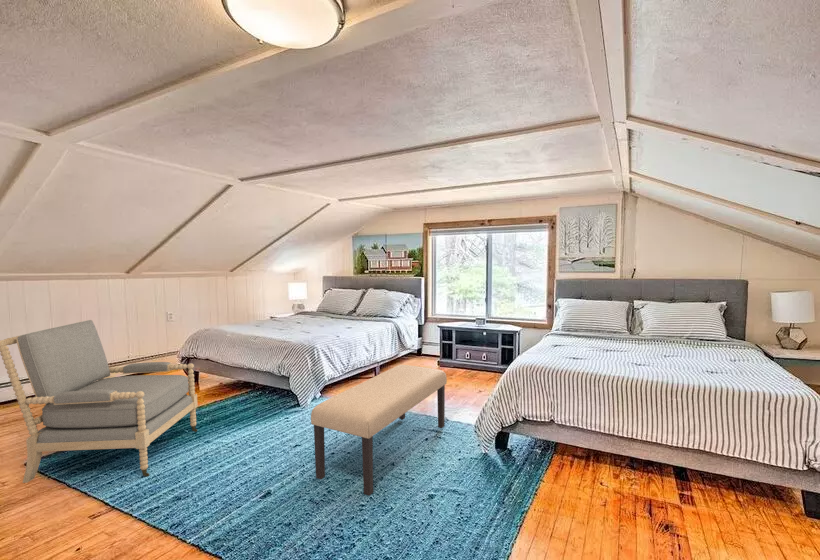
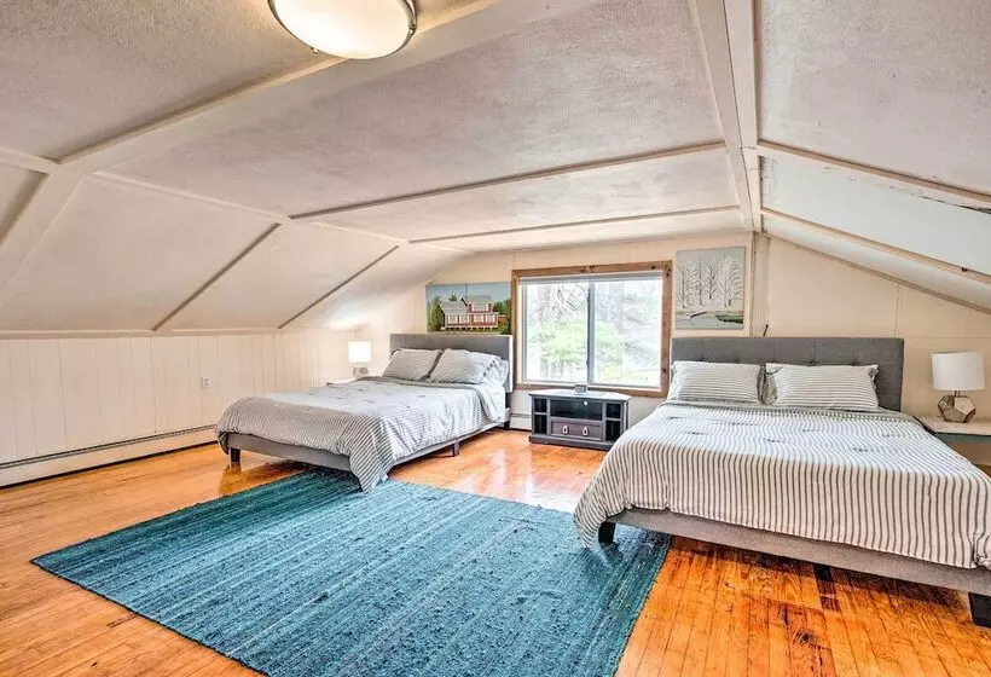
- armchair (110, 390)
- bench (387, 416)
